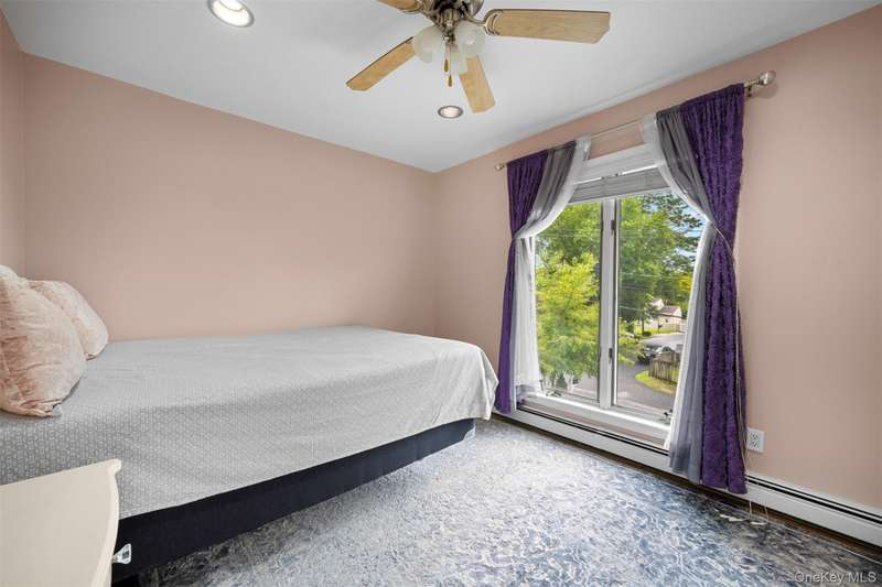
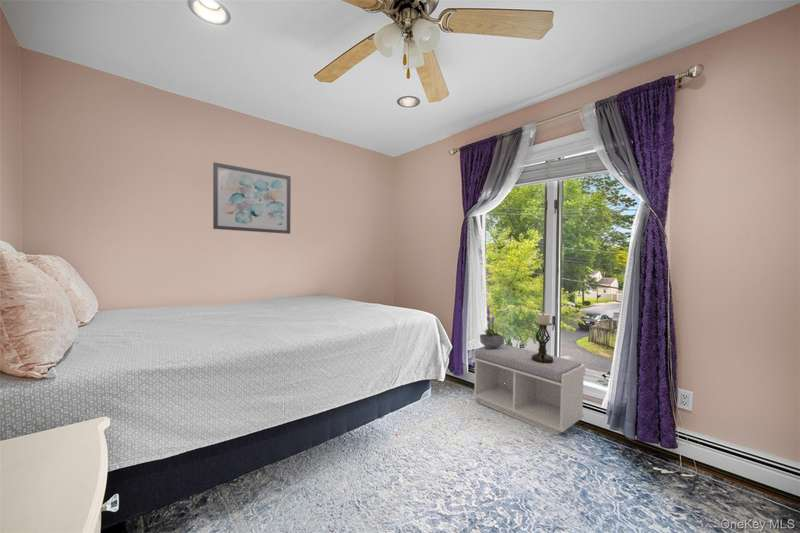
+ bench (524, 382)
+ candle holder (542, 336)
+ wall art (254, 200)
+ potted plant (492, 326)
